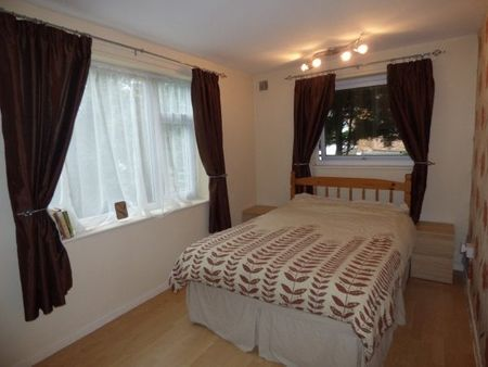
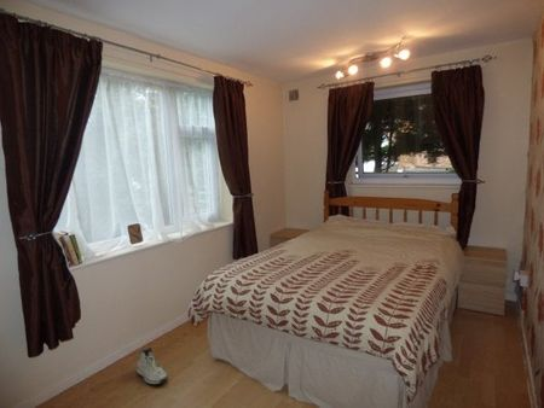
+ sneaker (150, 363)
